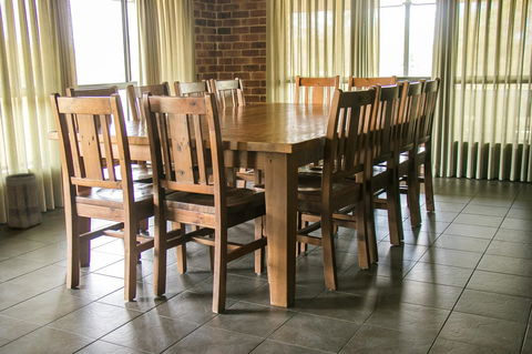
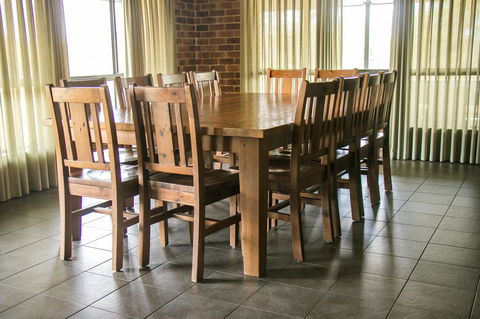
- basket (22, 200)
